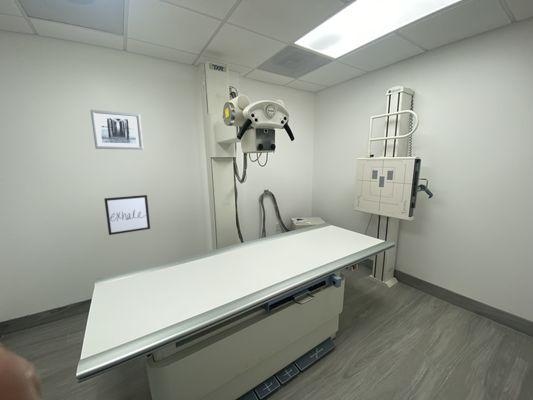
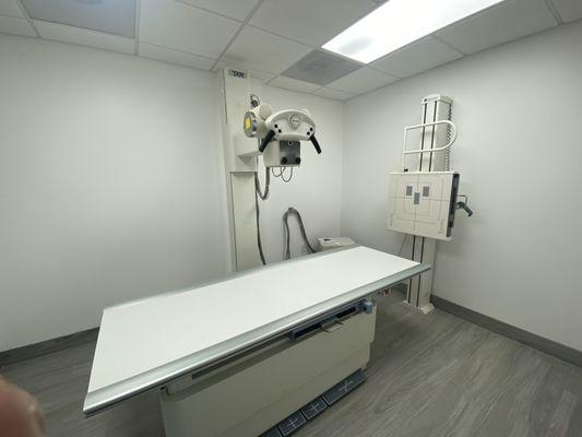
- wall art (128, 214)
- wall art (118, 130)
